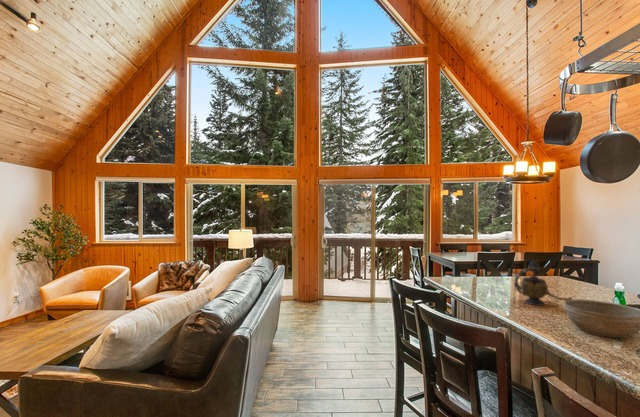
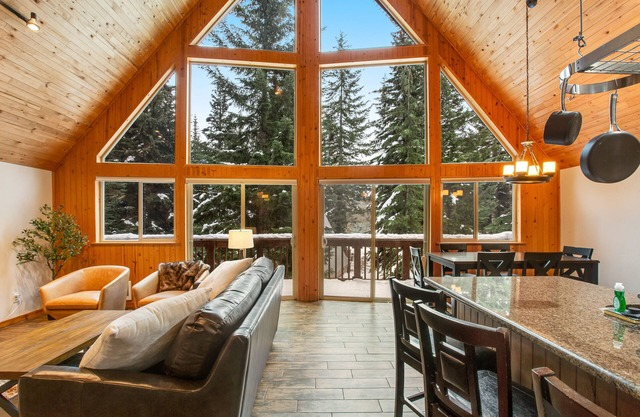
- bowl (602, 318)
- teapot (542, 282)
